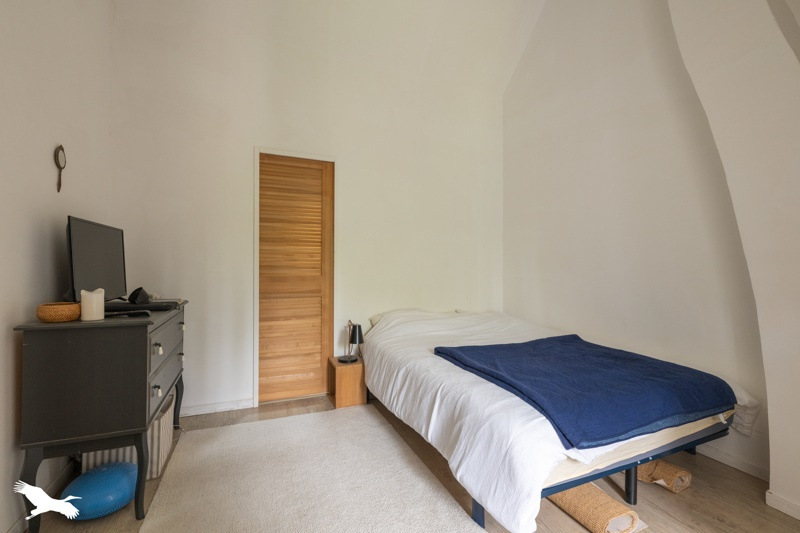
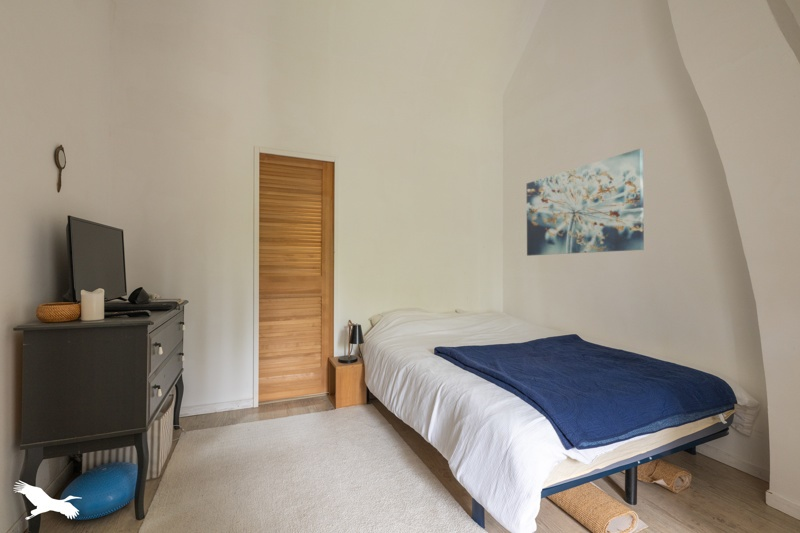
+ wall art (575, 211)
